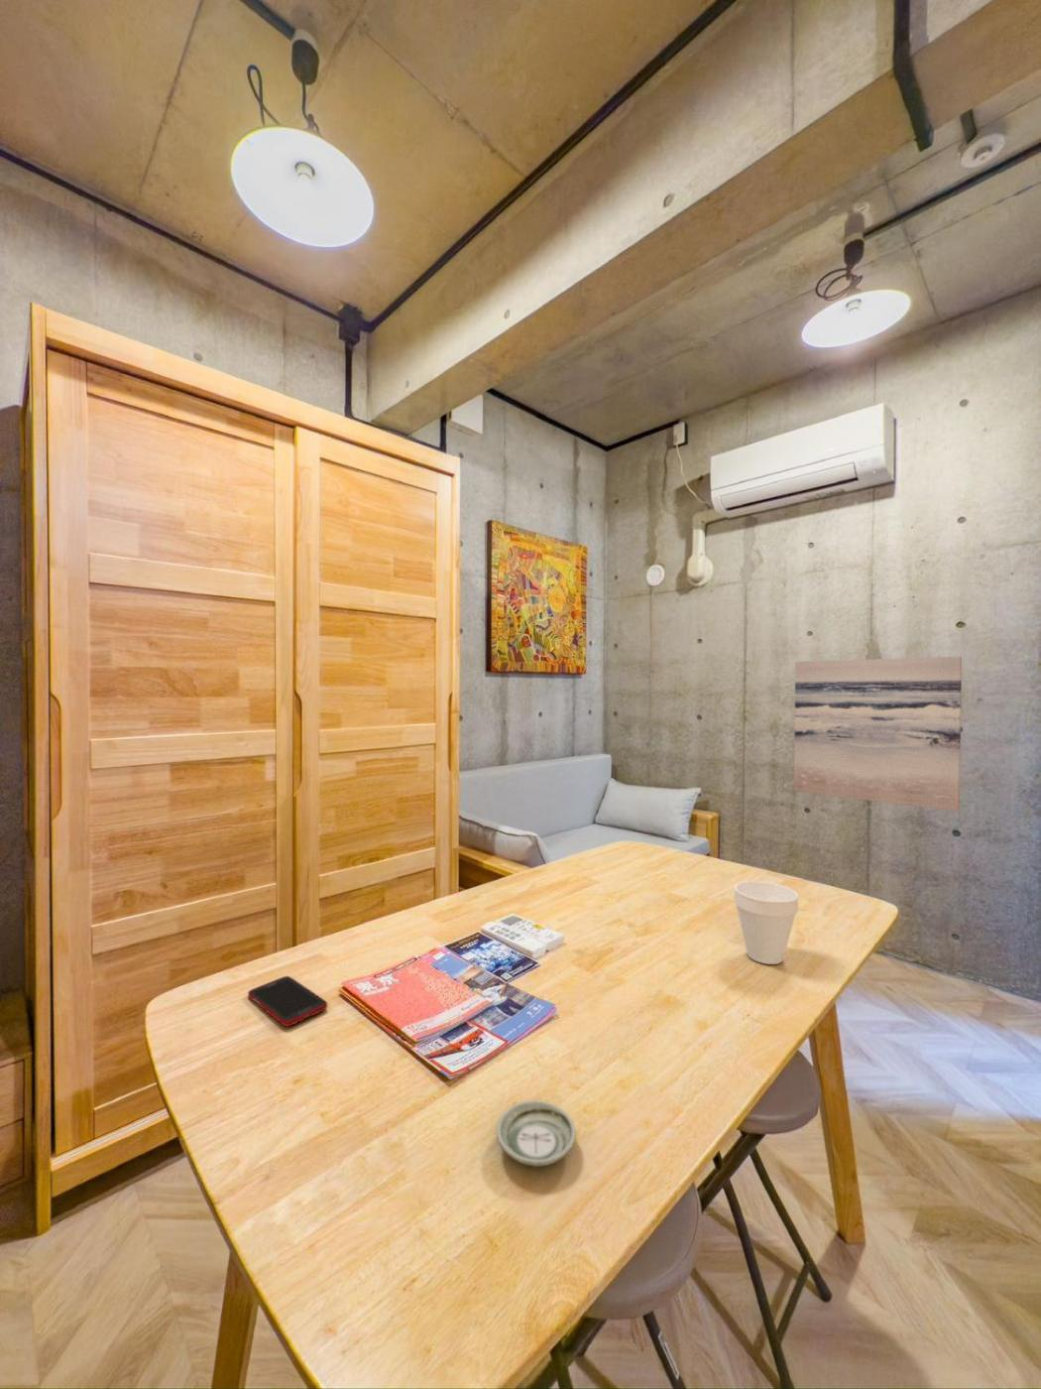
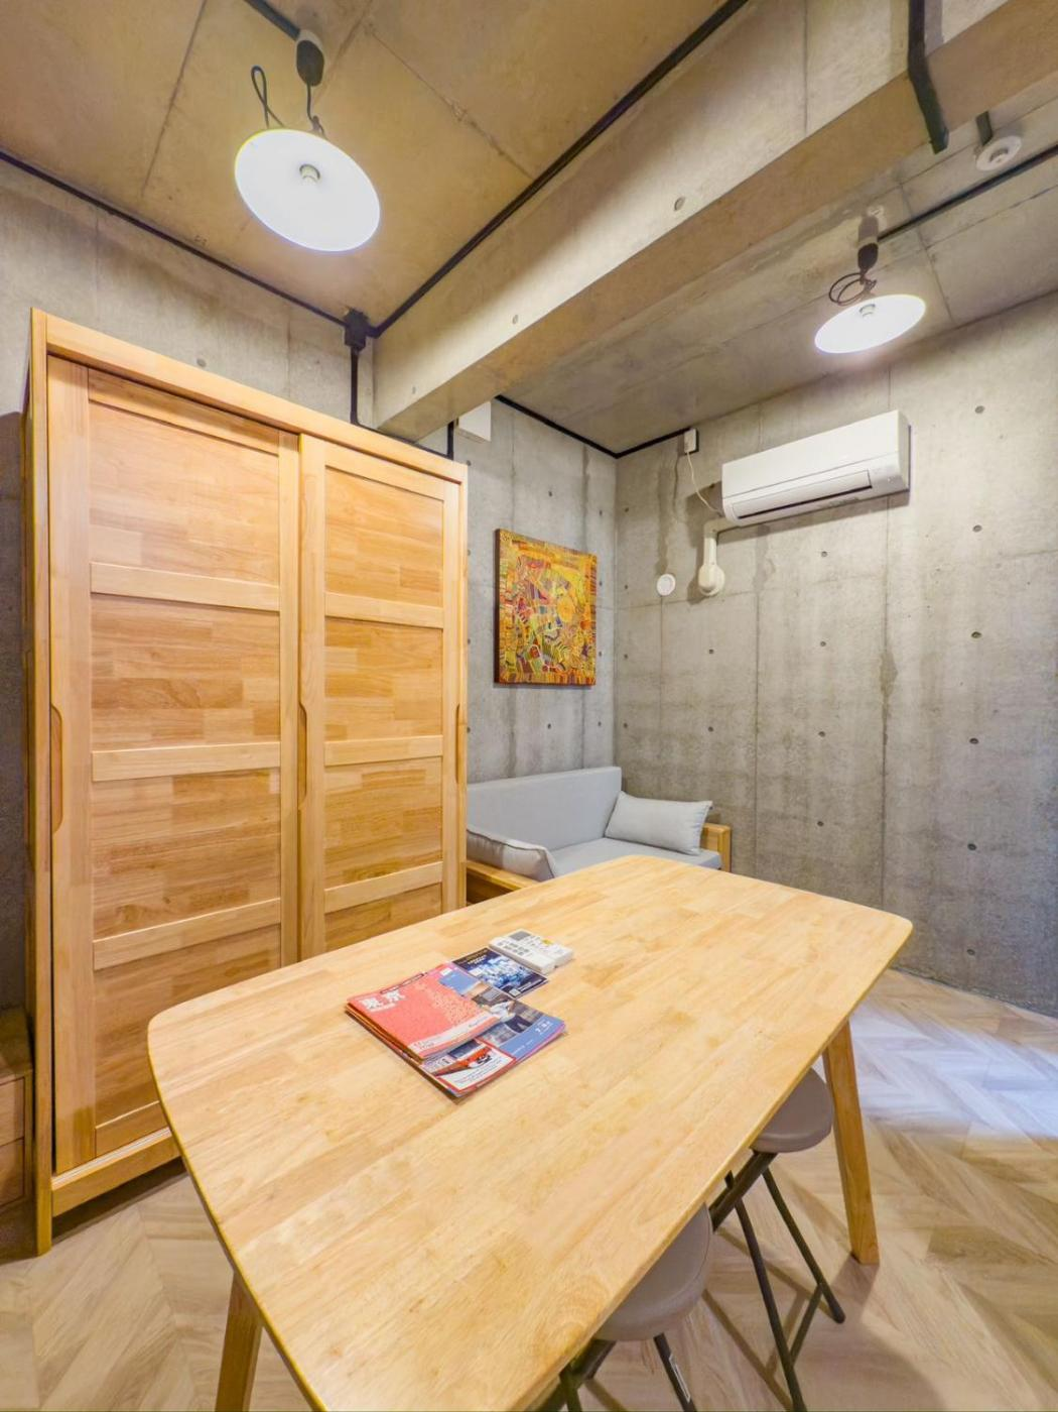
- cup (764, 923)
- saucer (536, 1137)
- cell phone (286, 999)
- wall art (870, 729)
